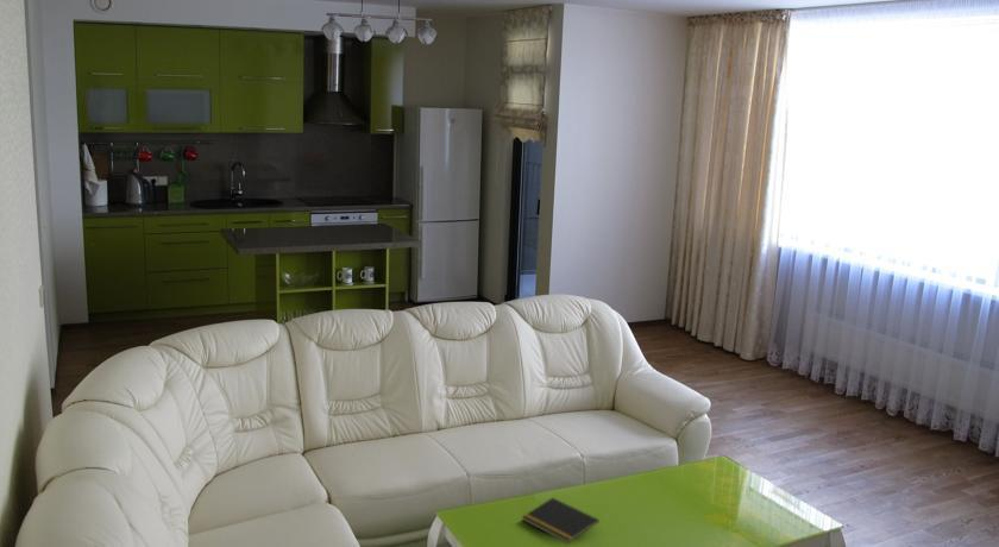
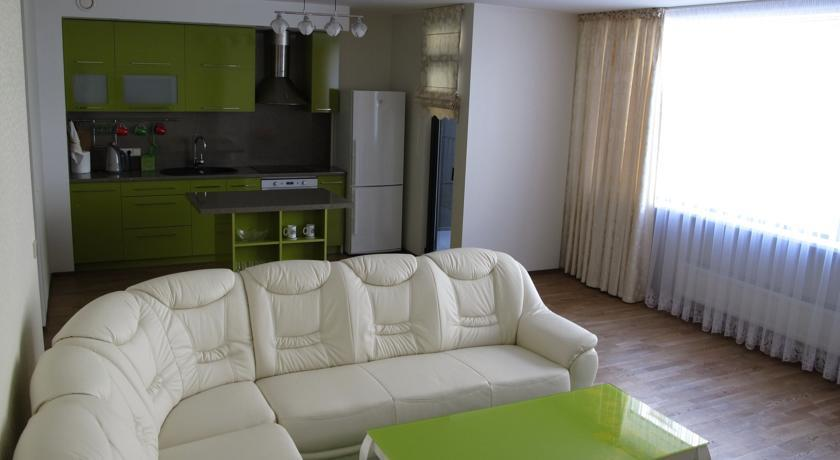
- notepad (559, 520)
